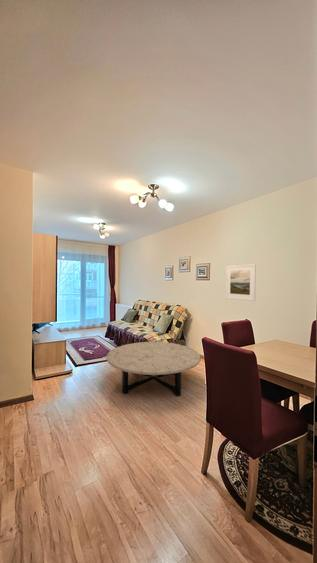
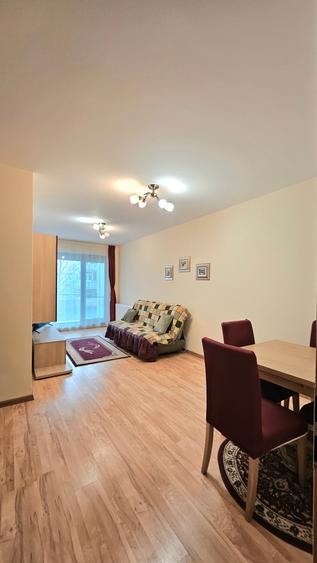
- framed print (240, 282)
- coffee table (153, 368)
